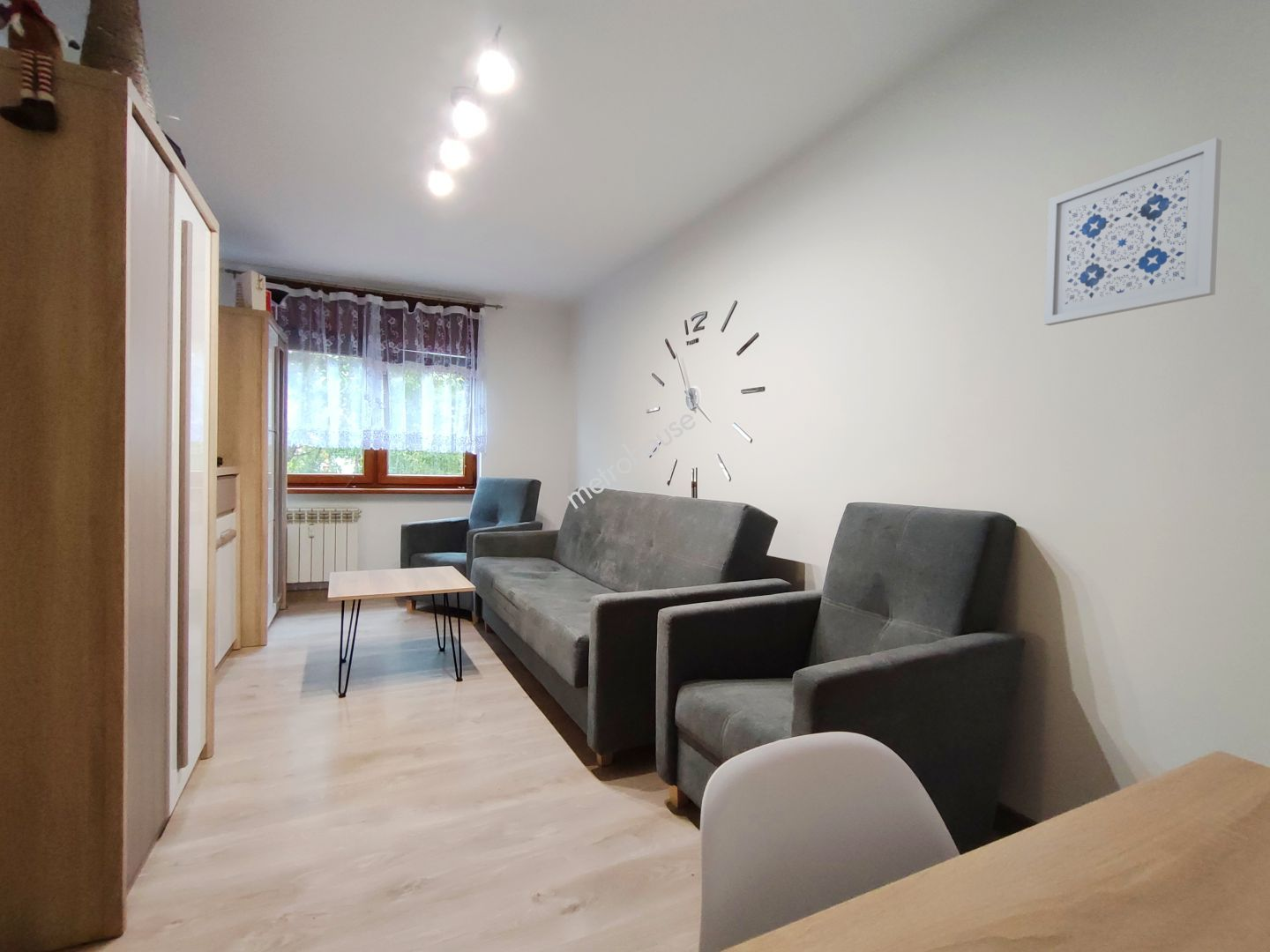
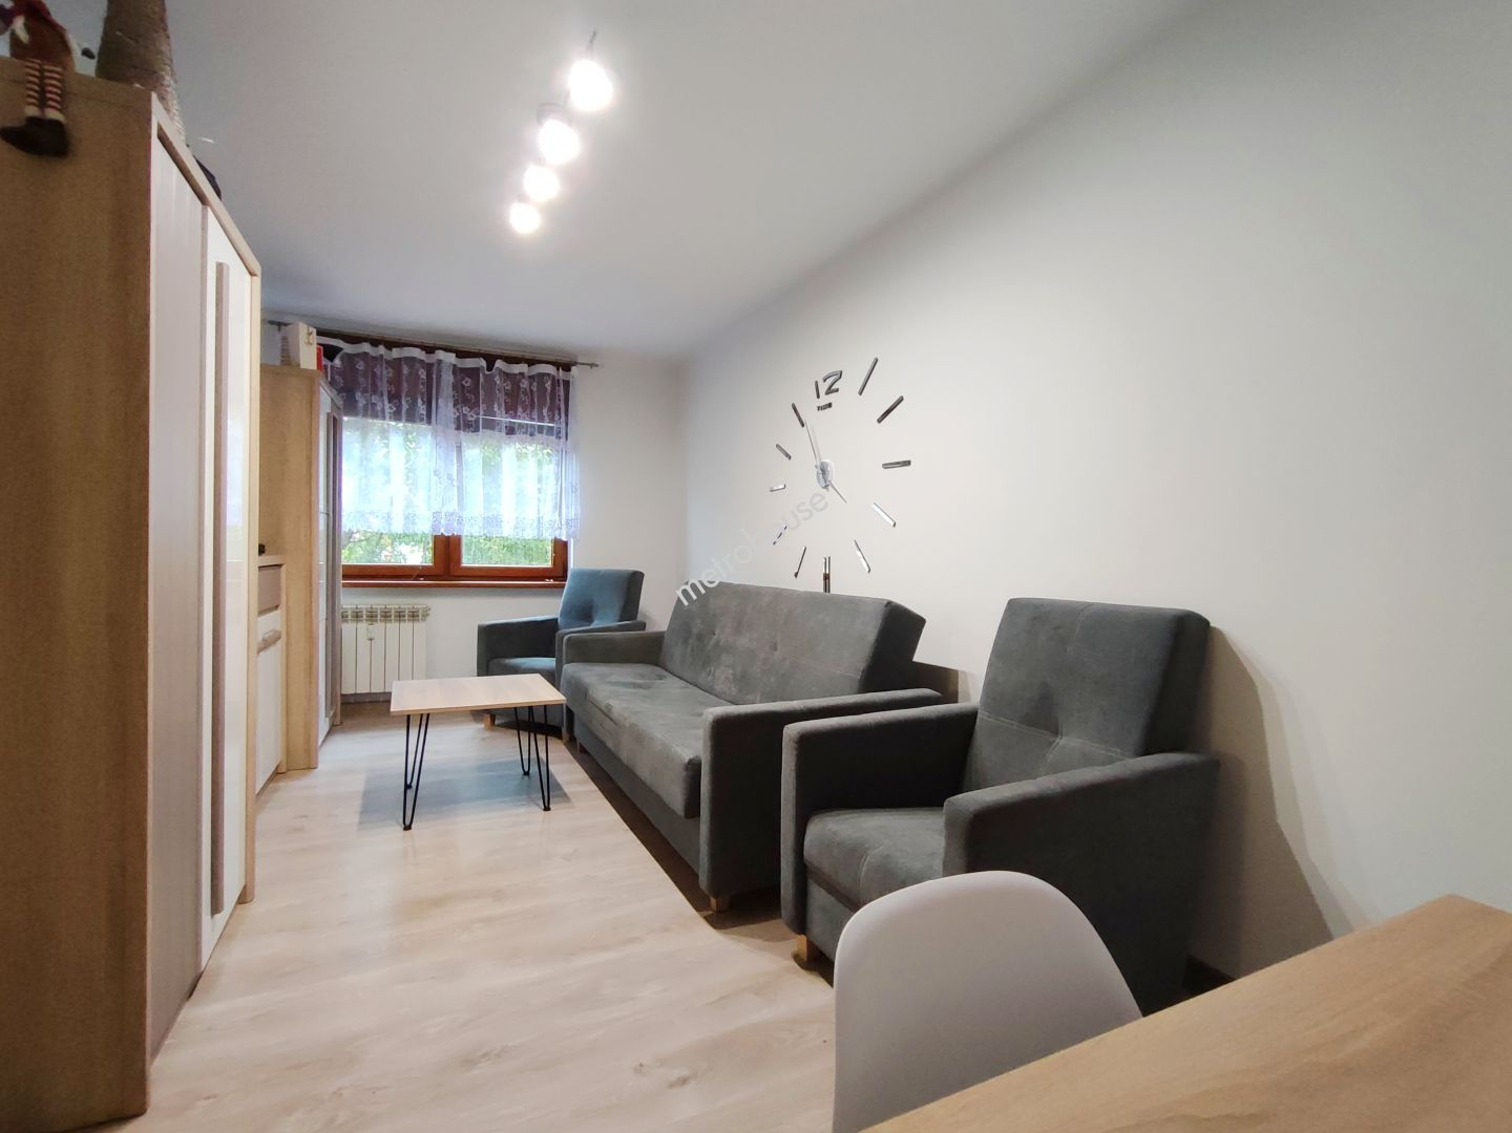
- wall art (1124, 242)
